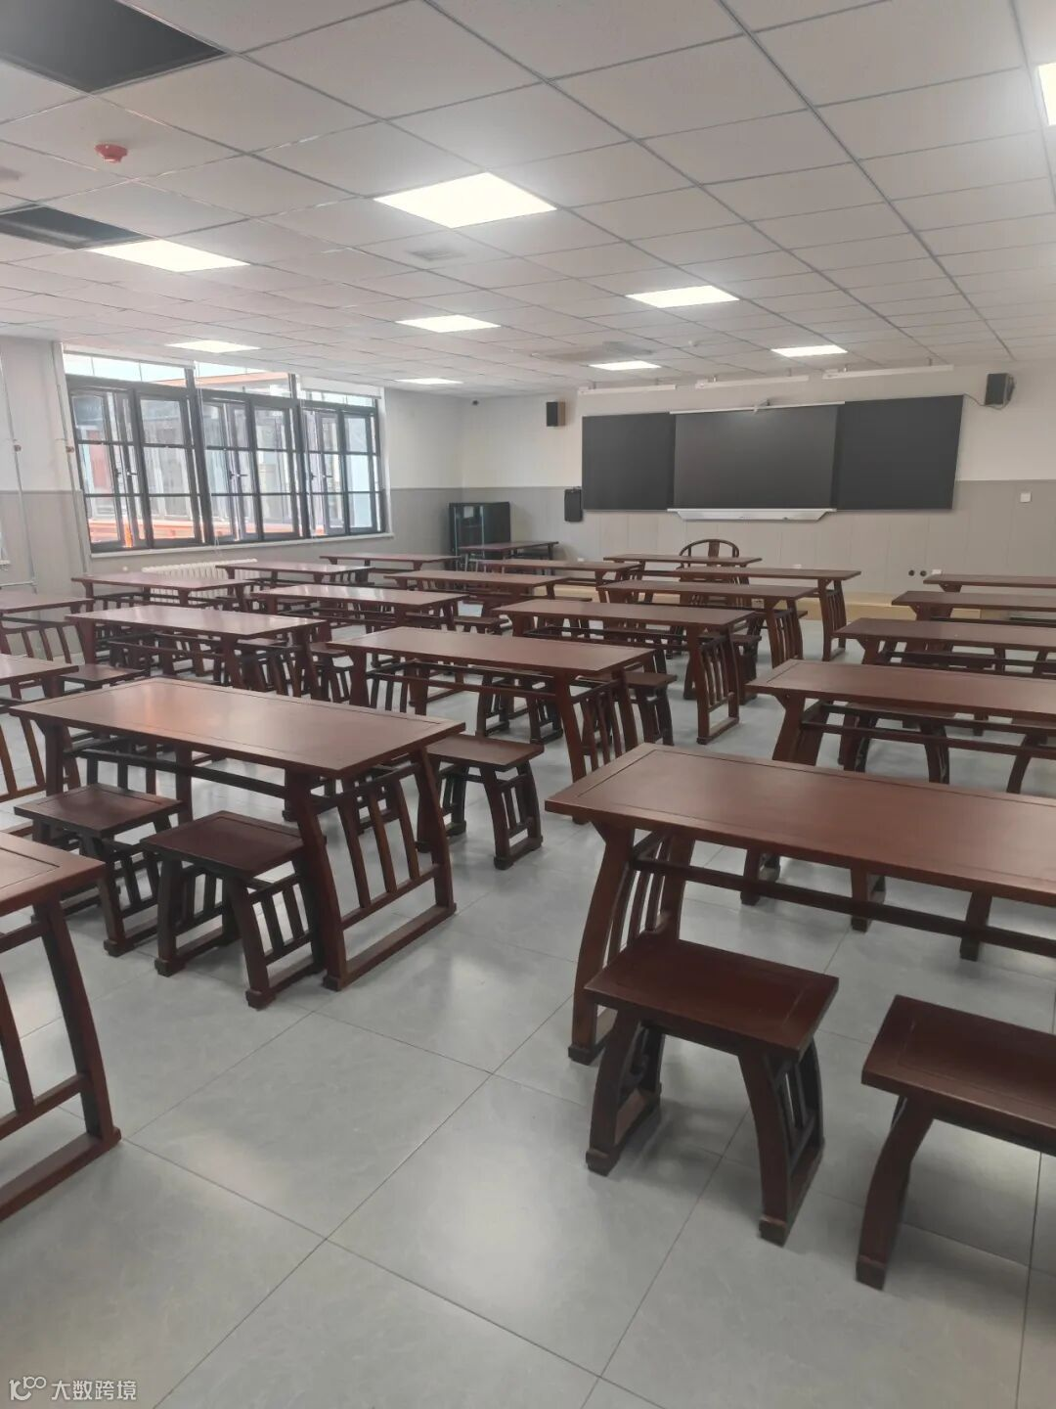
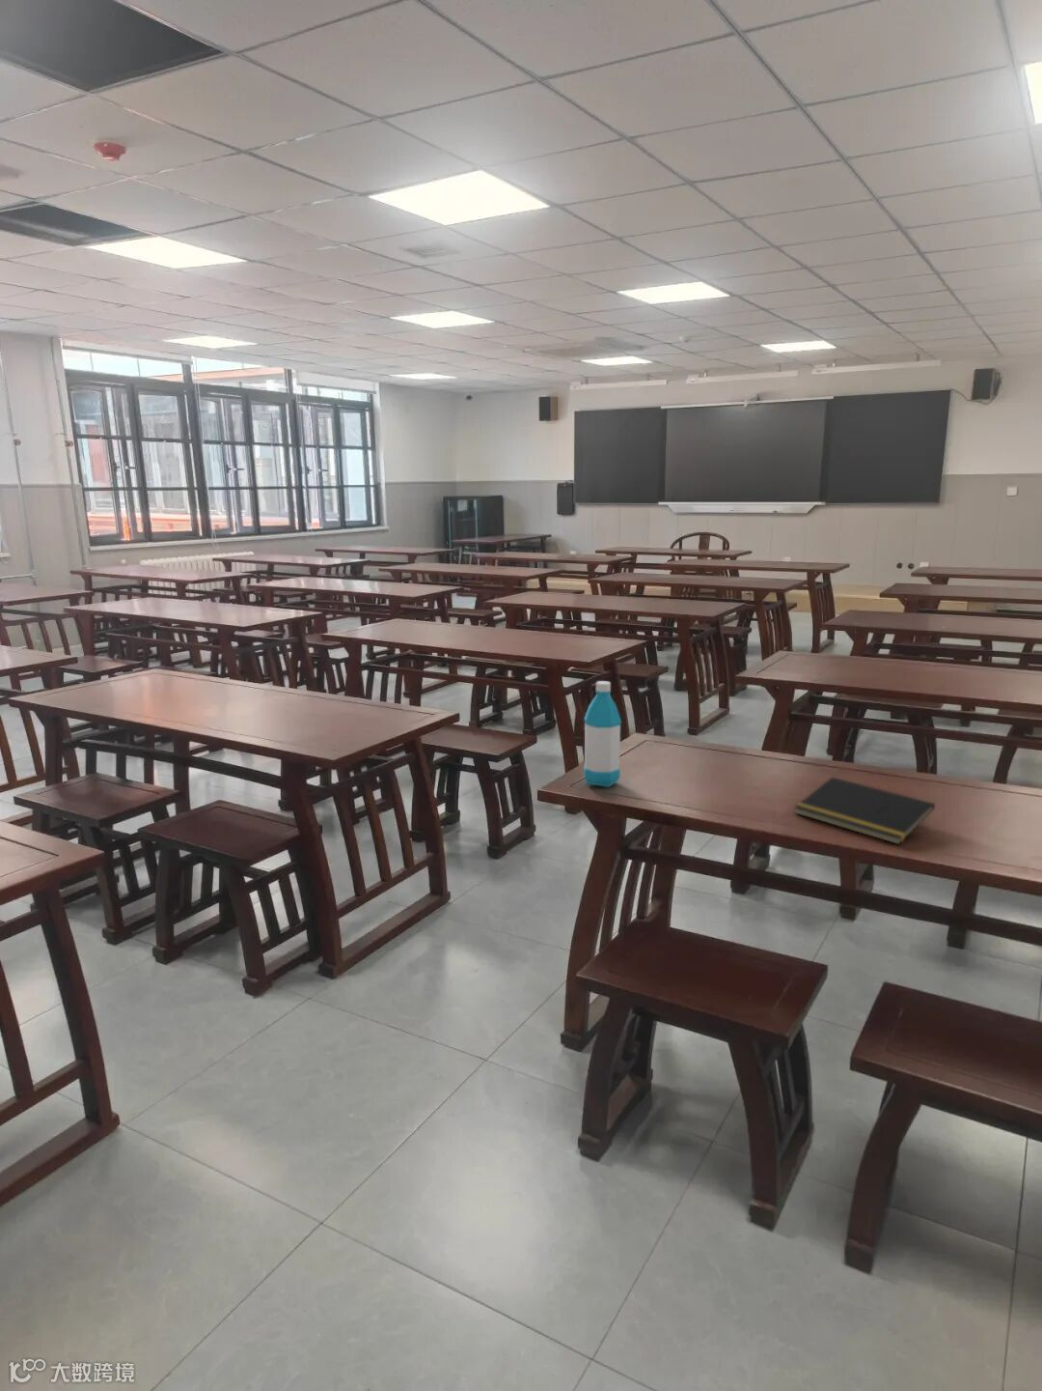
+ notepad (862, 807)
+ water bottle (602, 733)
